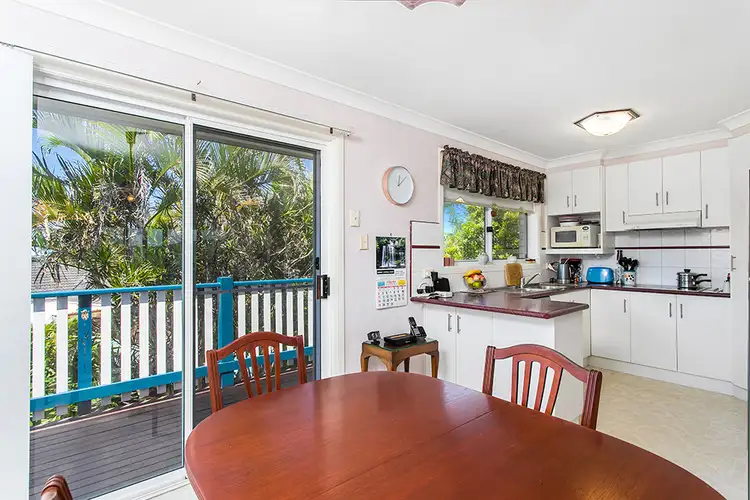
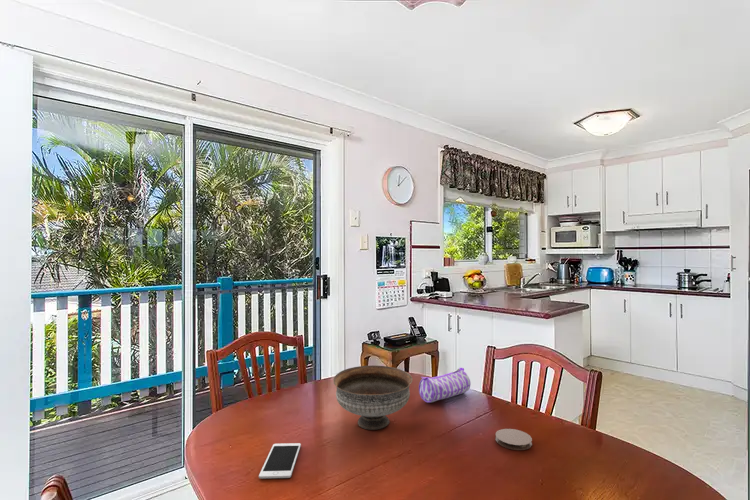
+ pencil case (445, 384)
+ bowl (373, 400)
+ coaster (513, 438)
+ cell phone (281, 459)
